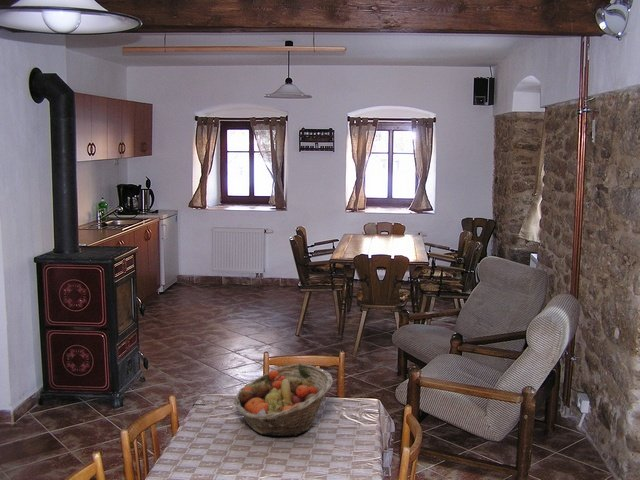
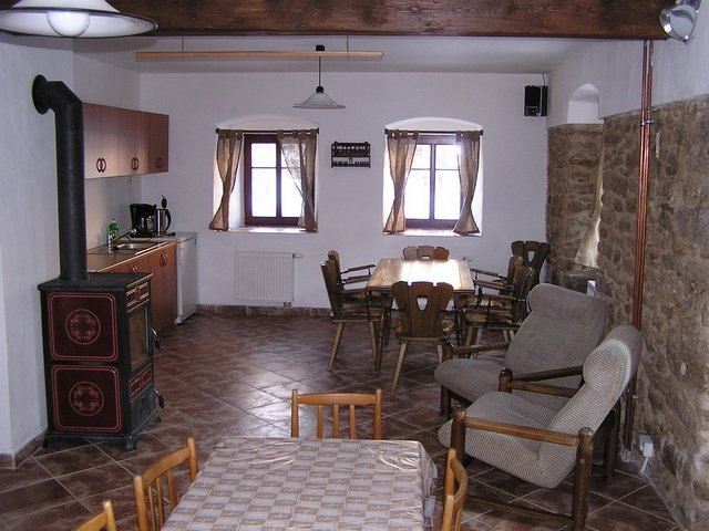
- fruit basket (283, 398)
